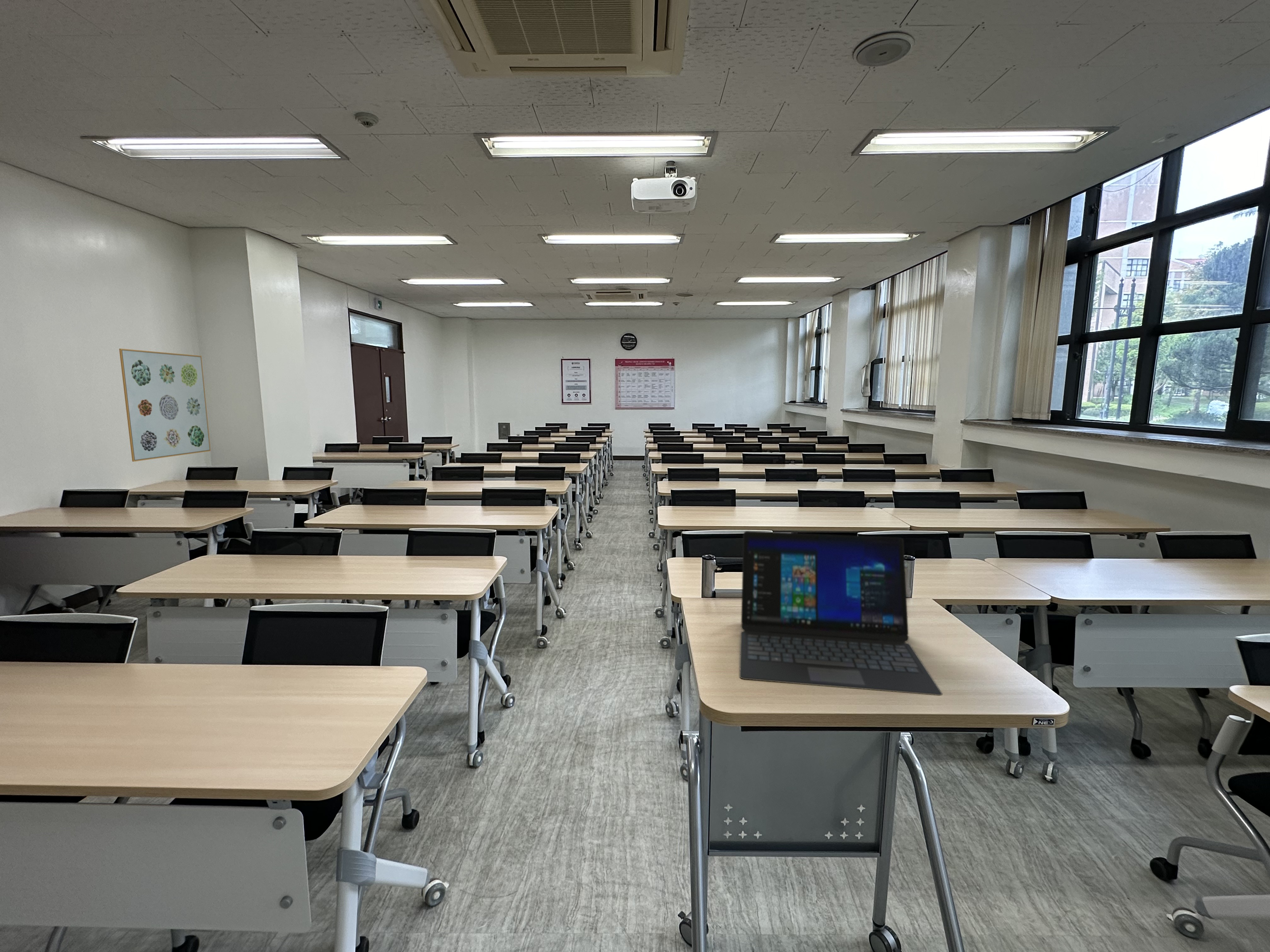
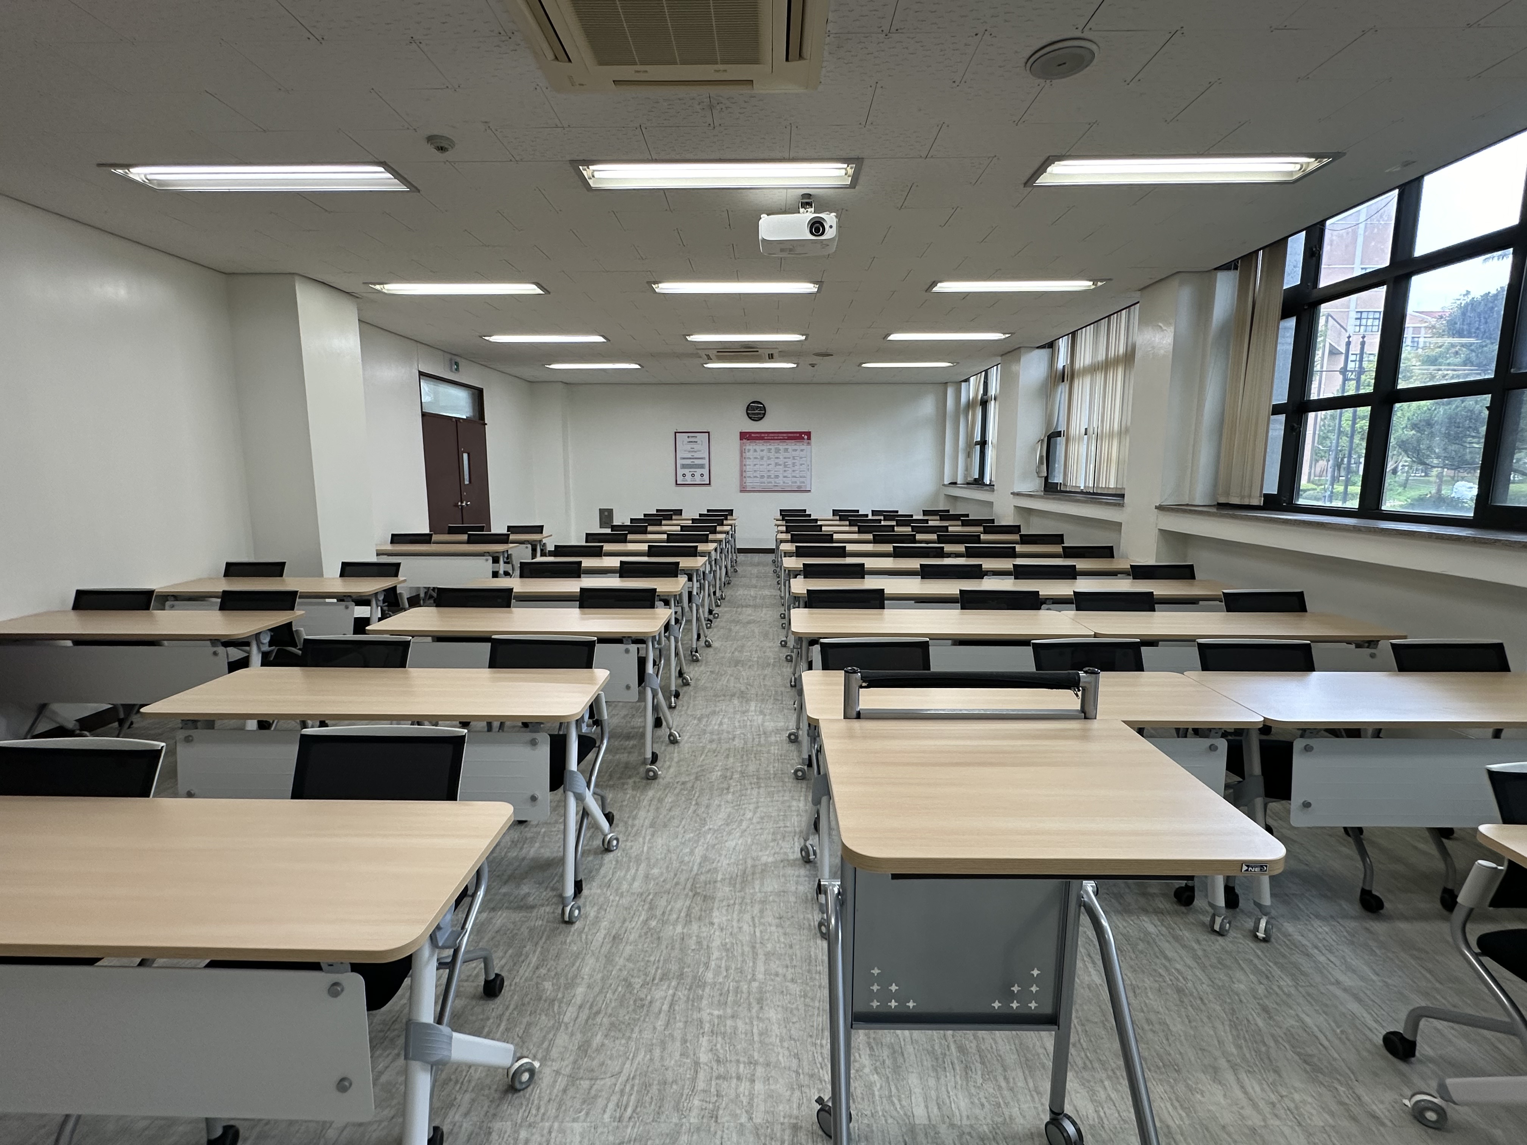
- wall art (169, 405)
- laptop (828, 601)
